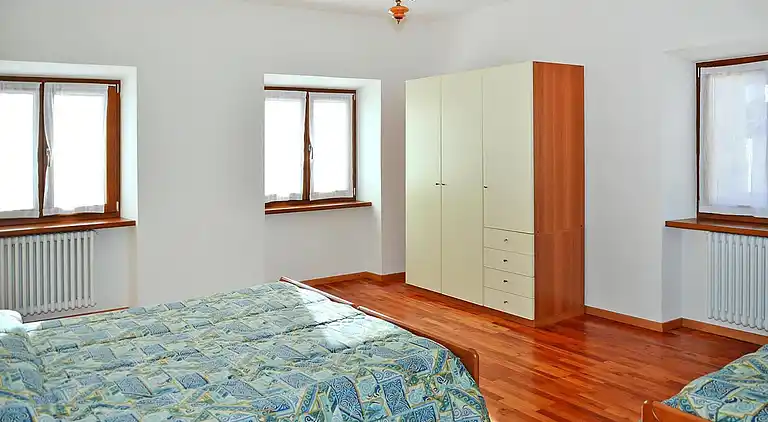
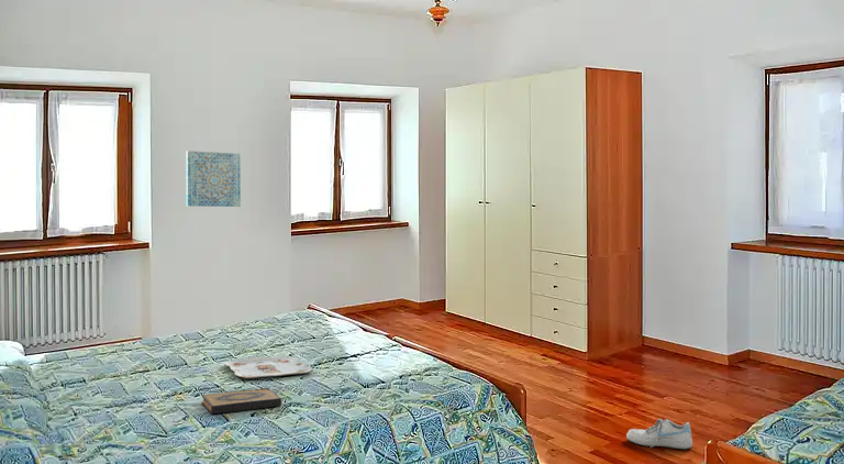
+ hardback book (241, 400)
+ shoe (658, 431)
+ wall art (213, 179)
+ serving tray (267, 367)
